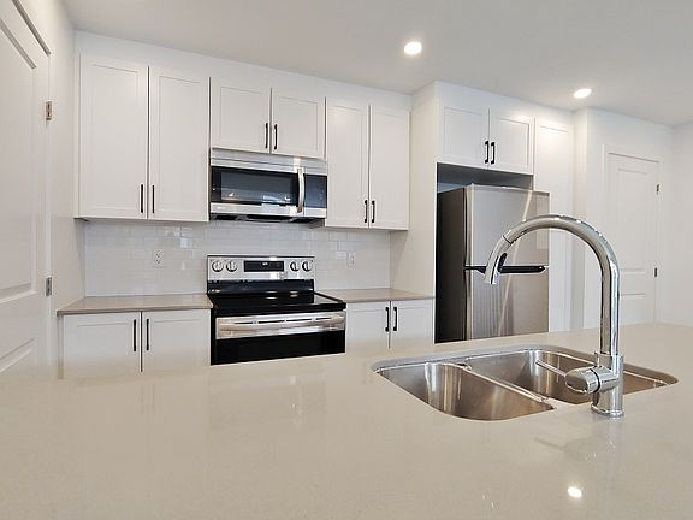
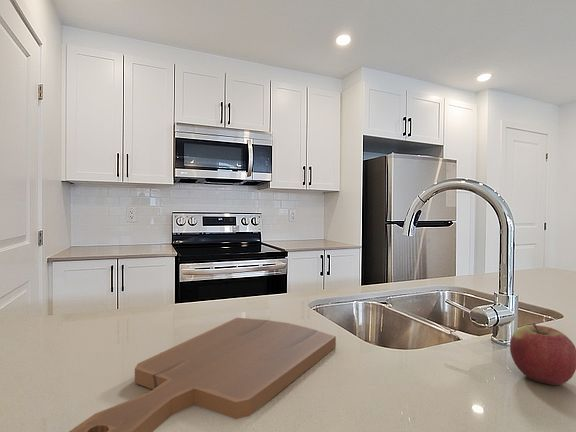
+ apple (542, 350)
+ cutting board (234, 359)
